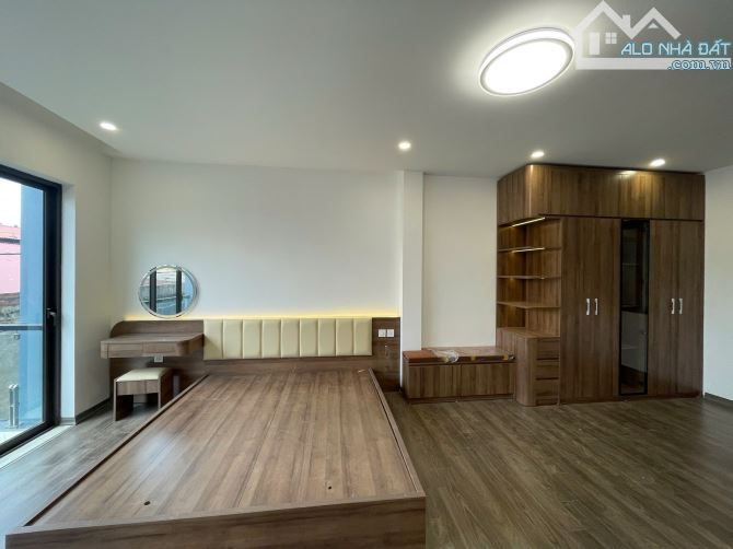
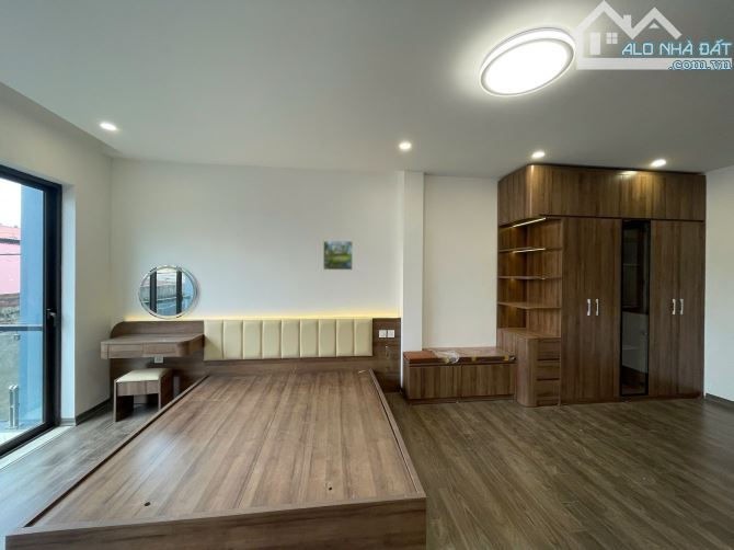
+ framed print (337, 255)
